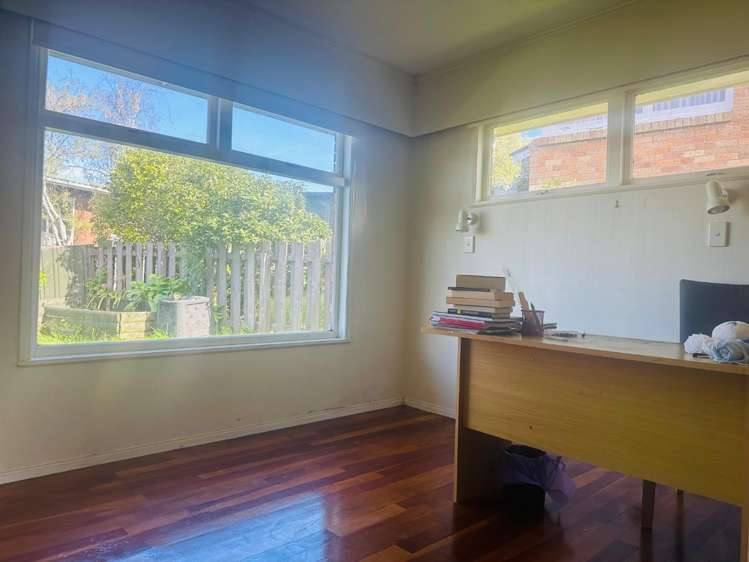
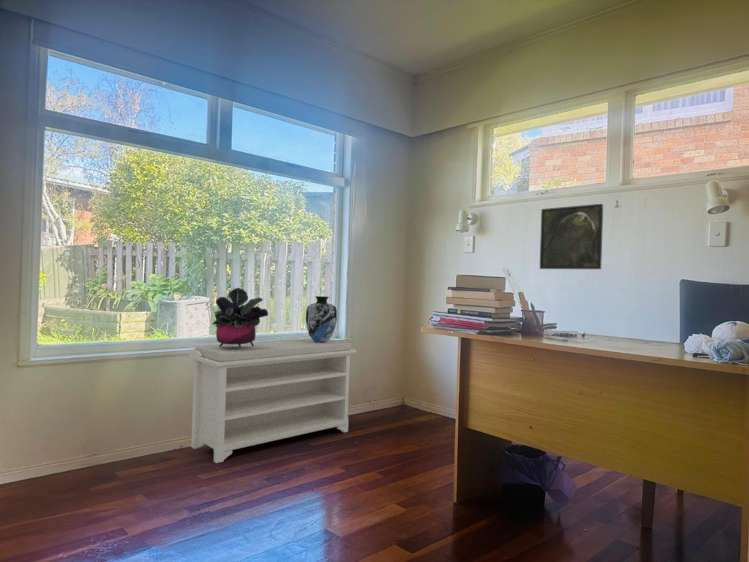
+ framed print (570, 237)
+ bench (276, 391)
+ potted plant (237, 317)
+ vase (321, 319)
